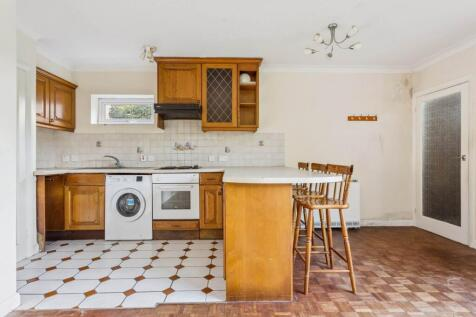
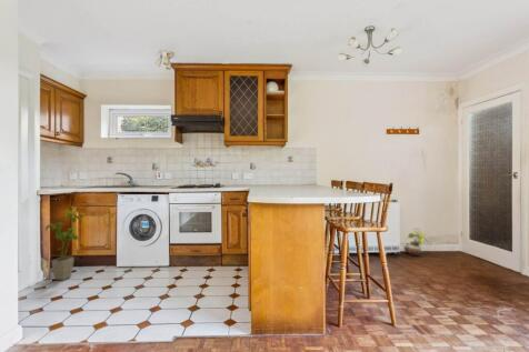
+ potted plant (416, 241)
+ house plant (68, 243)
